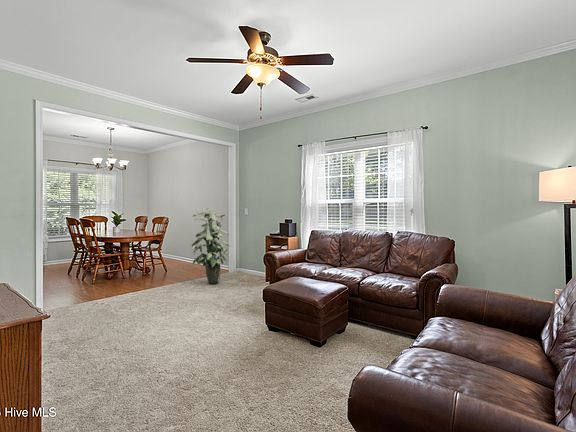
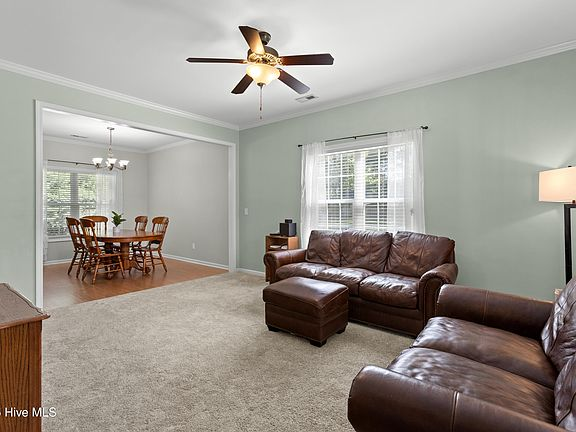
- indoor plant (210, 245)
